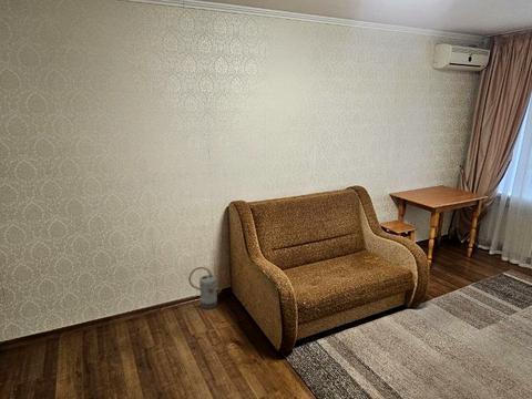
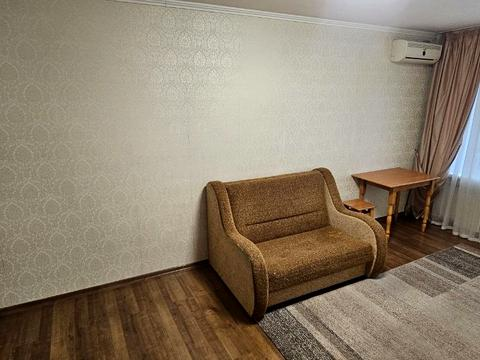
- watering can (208, 285)
